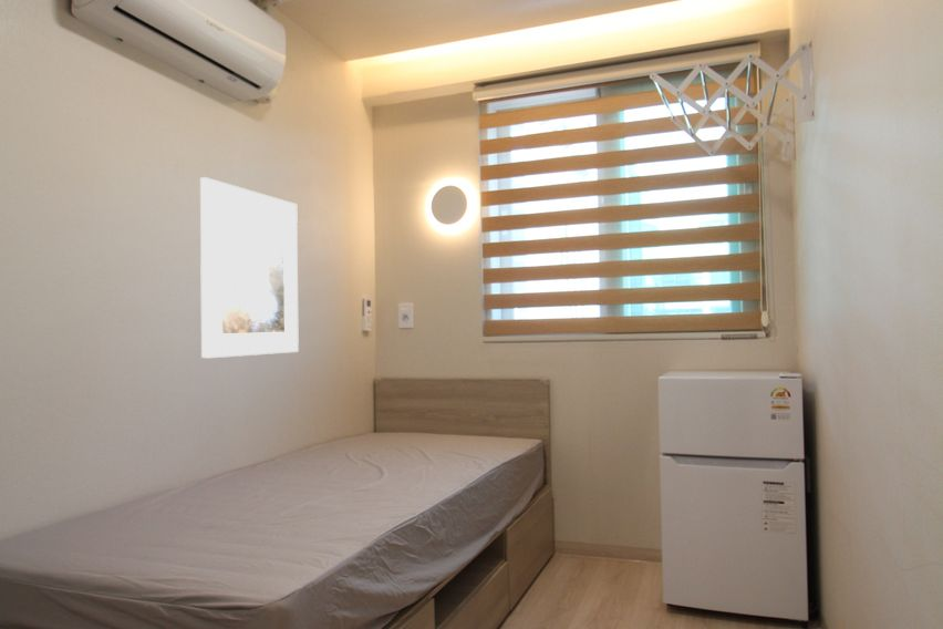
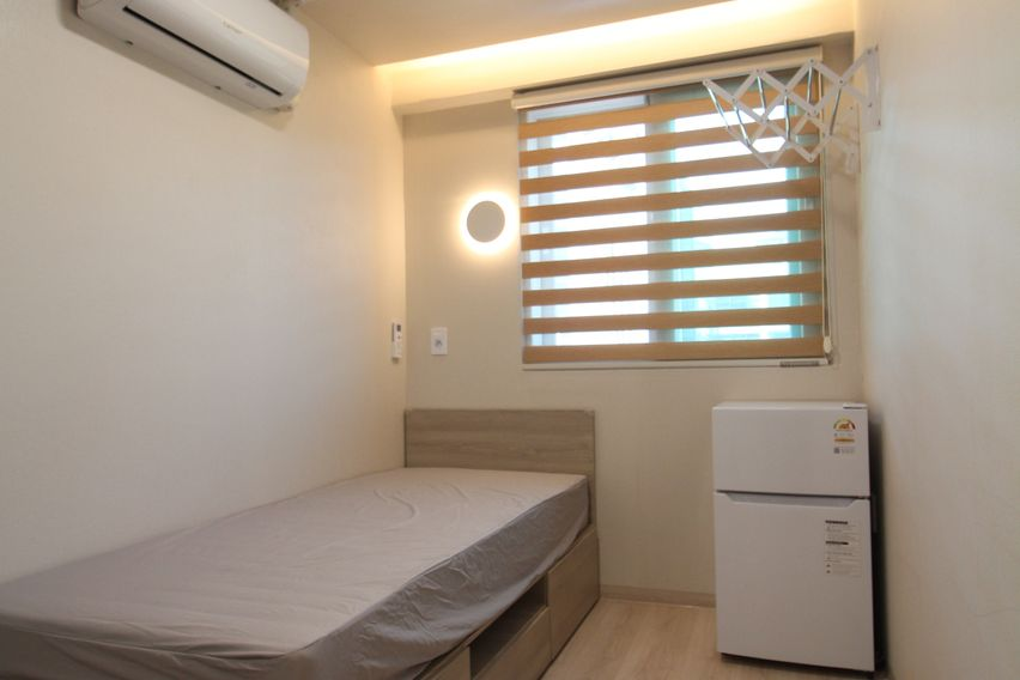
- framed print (253, 272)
